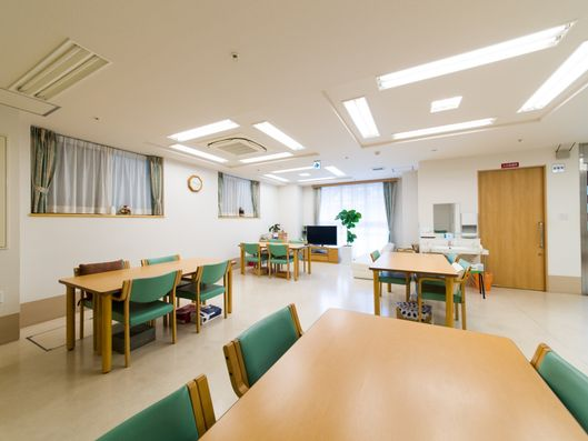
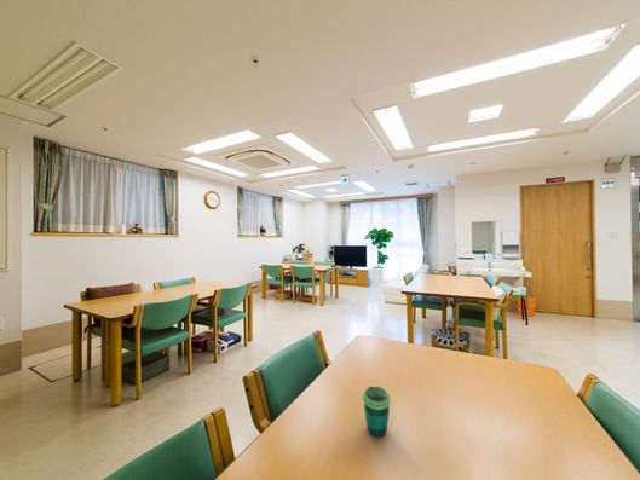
+ cup (376, 411)
